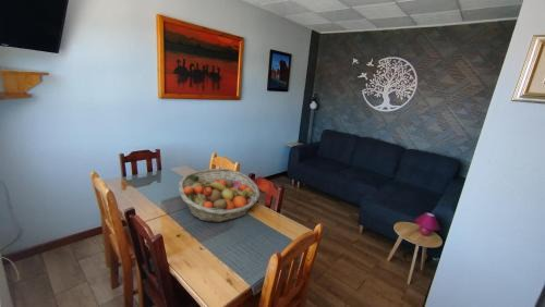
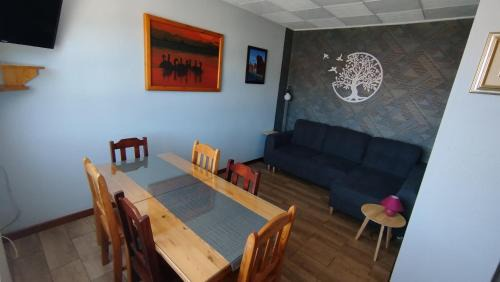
- fruit basket (220, 194)
